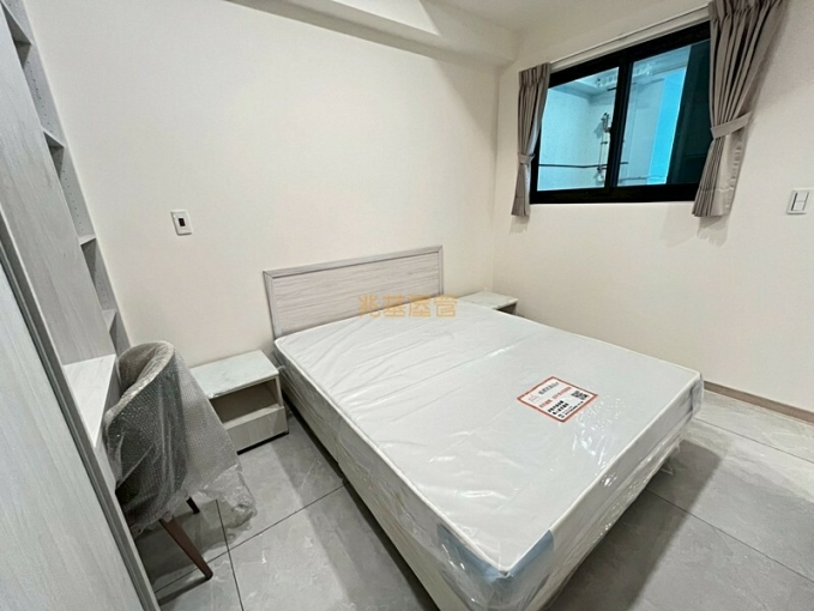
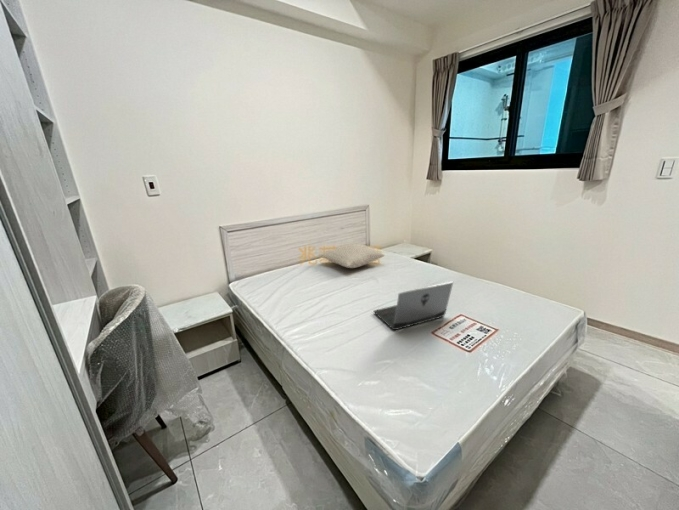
+ laptop computer (411, 298)
+ pillow (351, 255)
